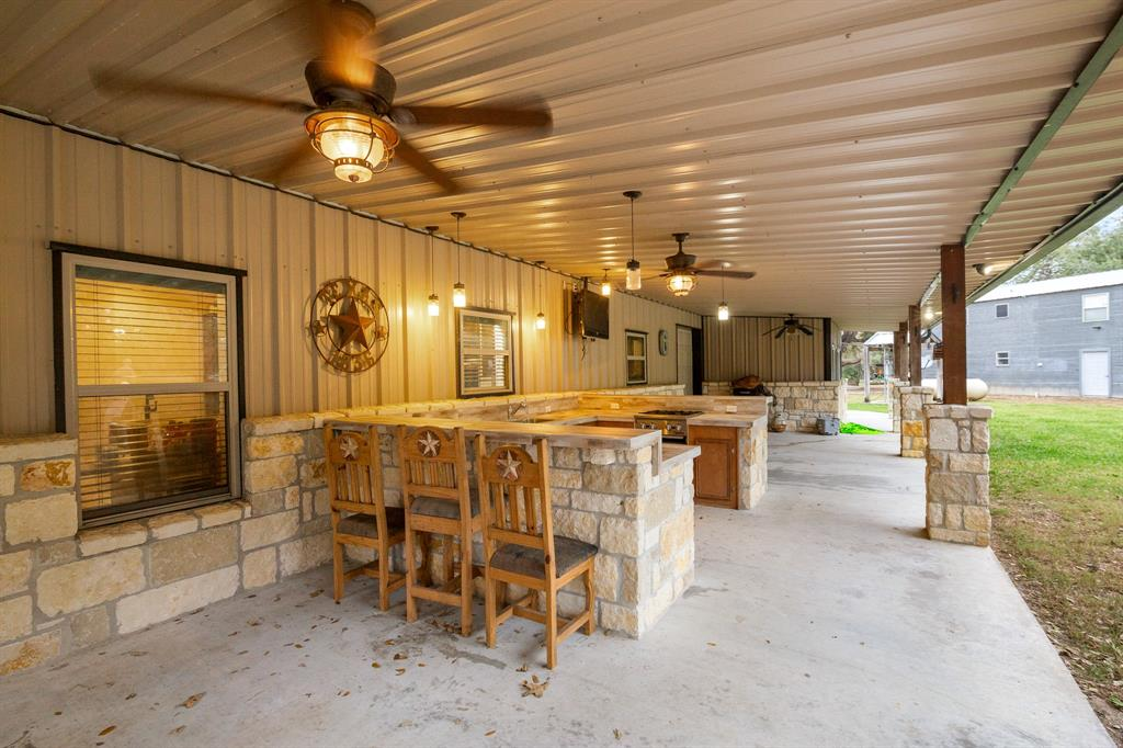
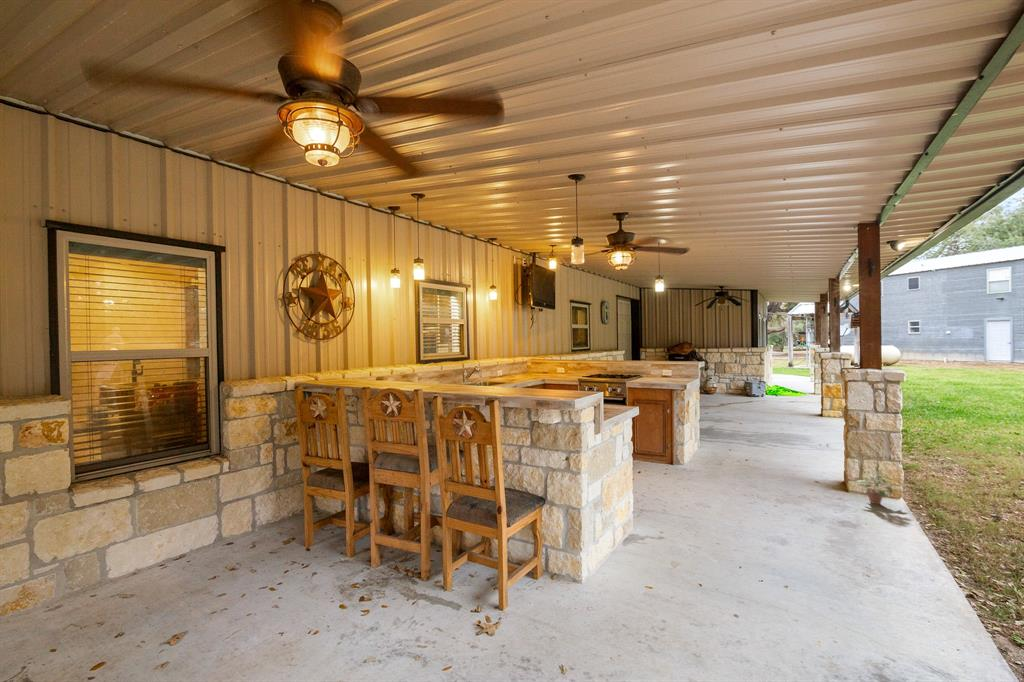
+ potted plant (875, 484)
